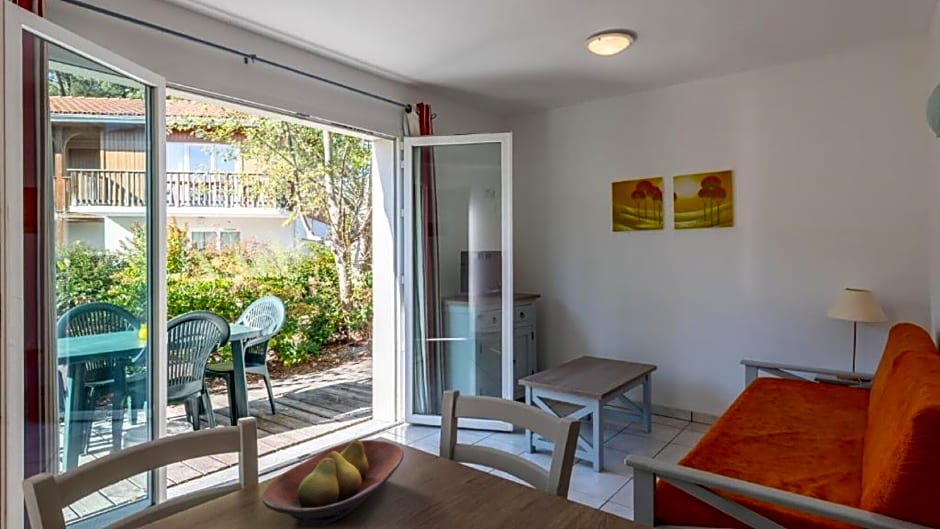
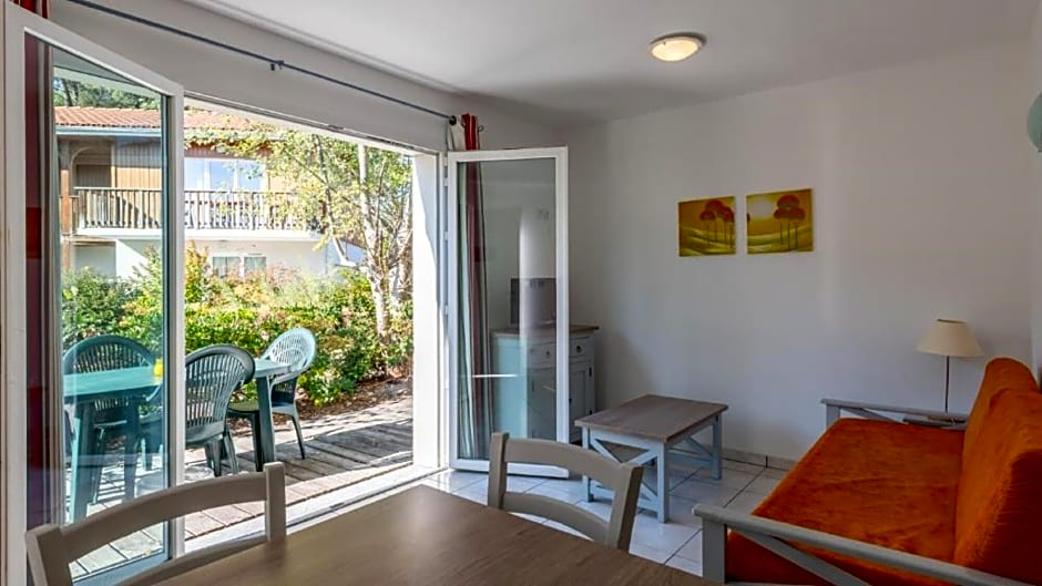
- fruit bowl (340, 472)
